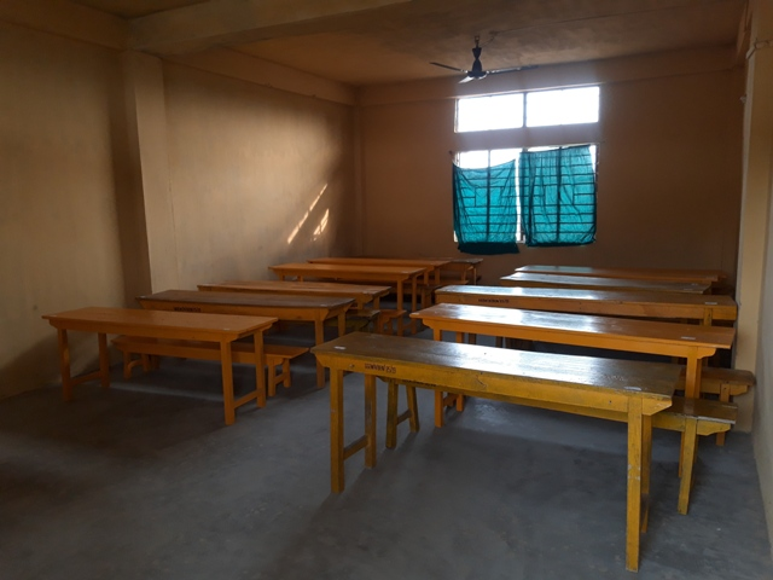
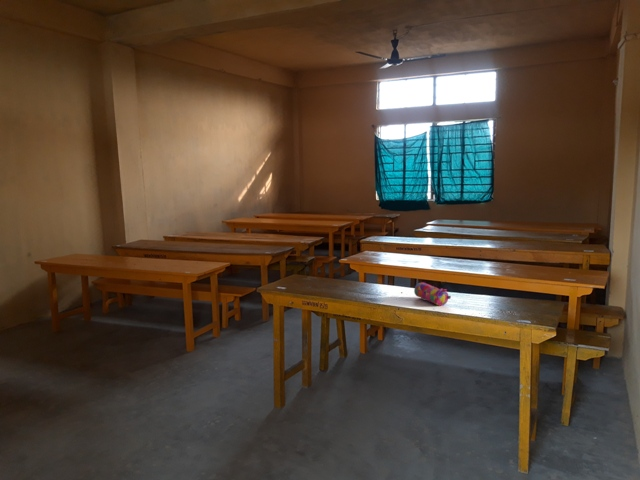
+ pencil case (431, 293)
